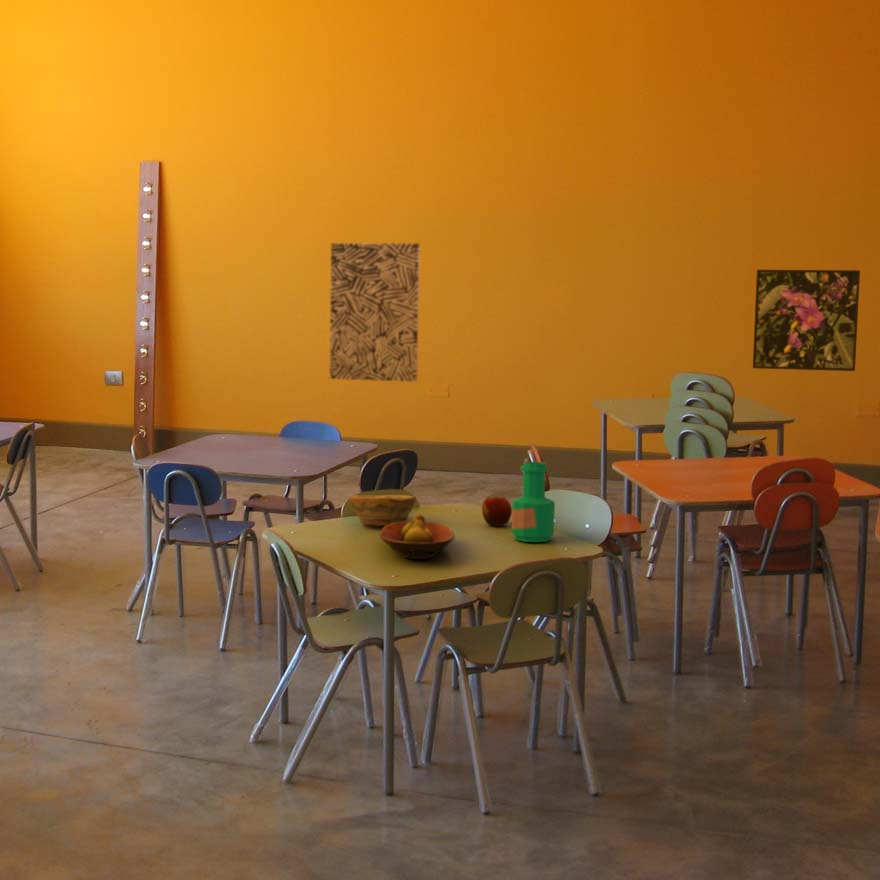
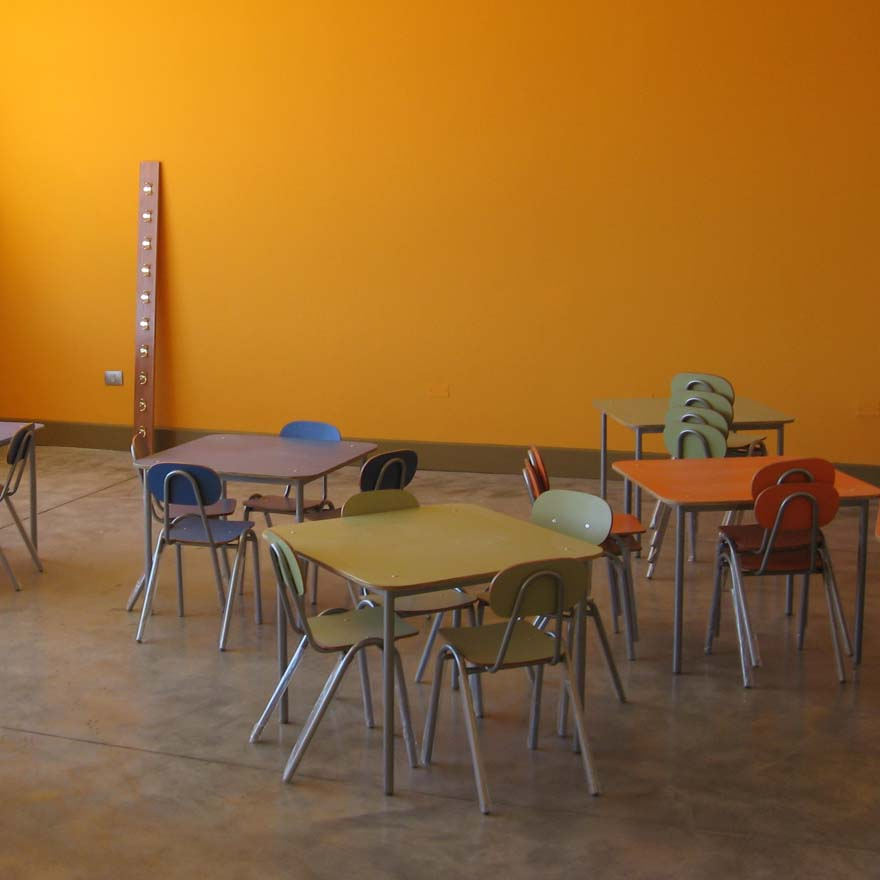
- bowl (382, 508)
- wall art (373, 312)
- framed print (805, 320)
- bottle (533, 500)
- fruit bowl (416, 533)
- apple (496, 511)
